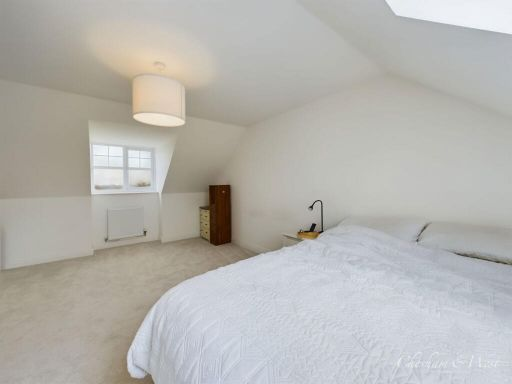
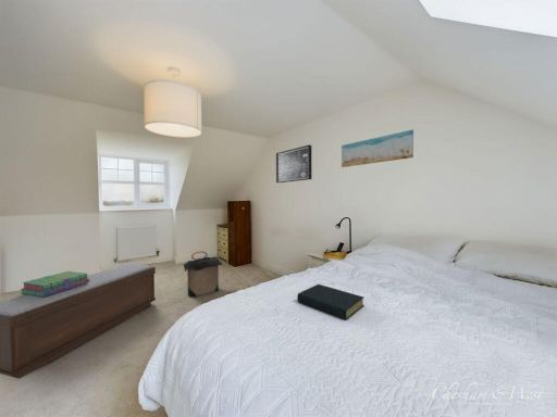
+ wall art (373, 151)
+ laundry hamper (203, 270)
+ bench (87, 304)
+ hardback book (330, 299)
+ stack of books (57, 282)
+ wall art (293, 165)
